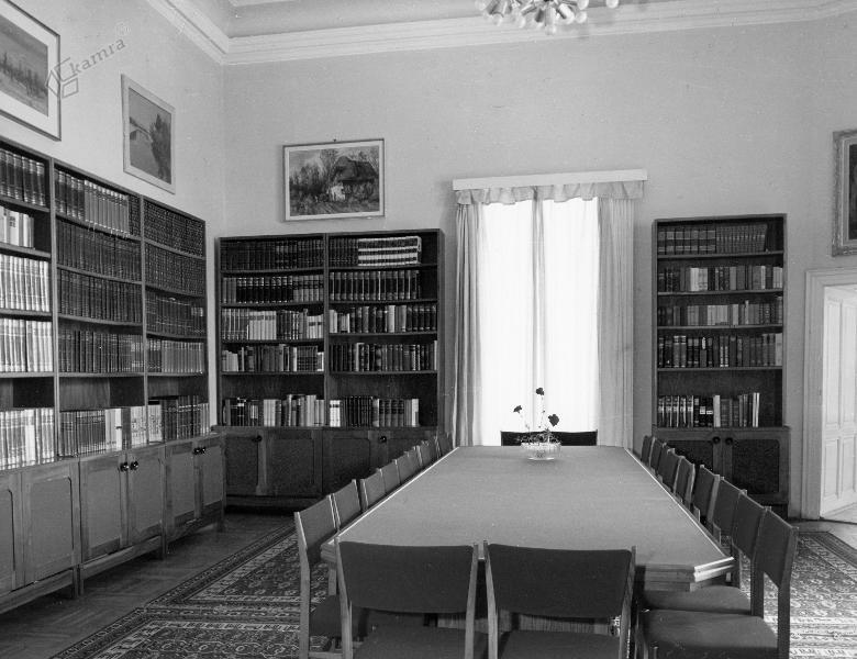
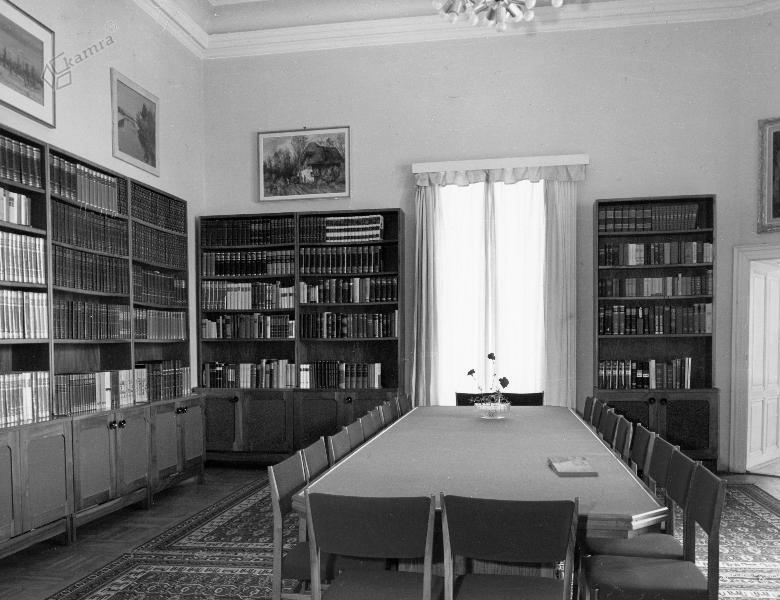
+ book (571, 466)
